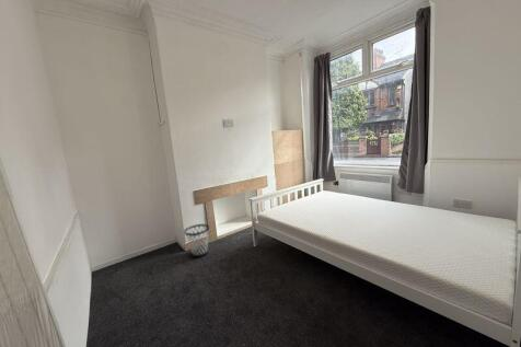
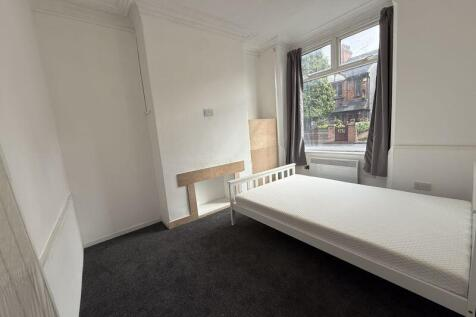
- wastebasket (197, 241)
